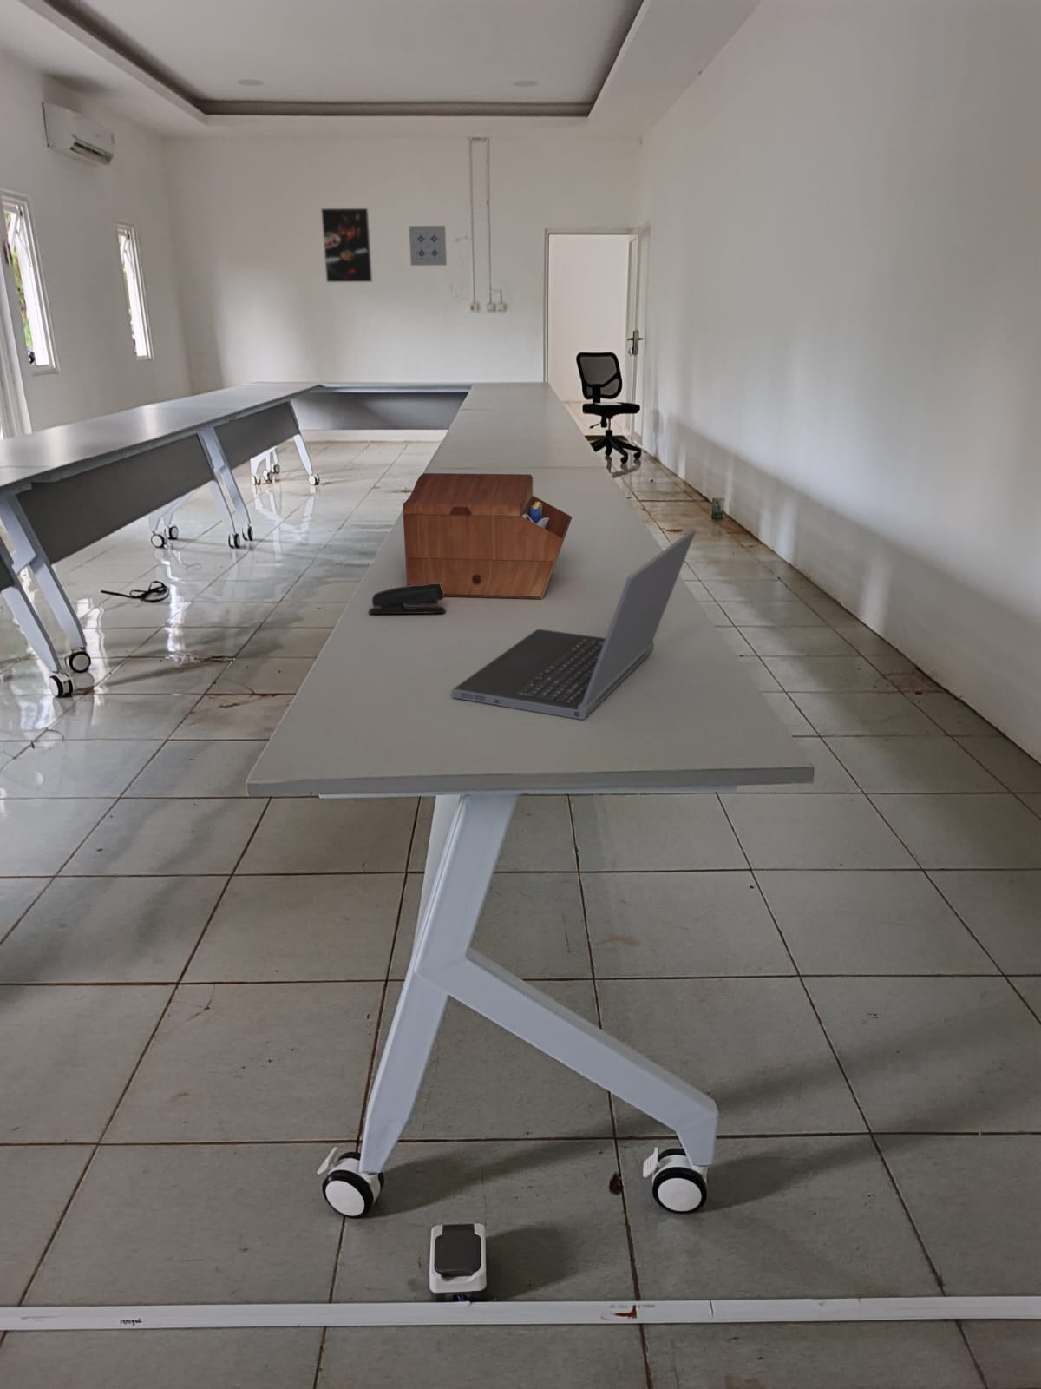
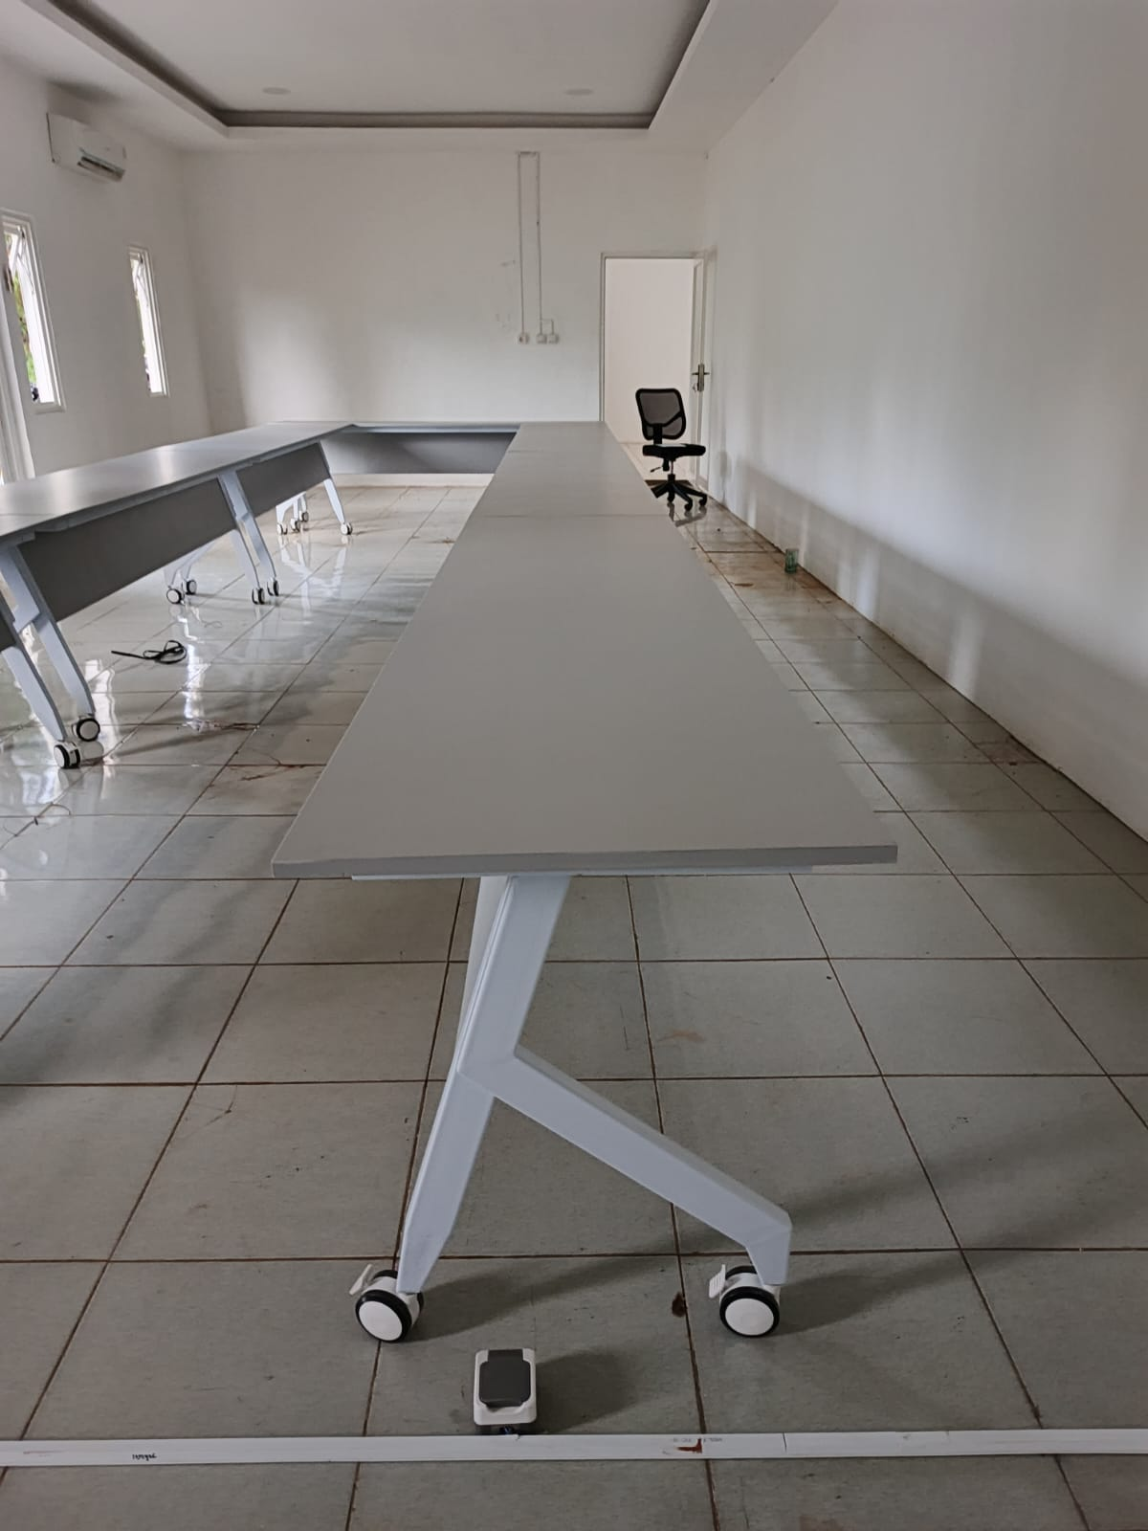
- sewing box (491, 533)
- laptop computer (575, 633)
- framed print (347, 246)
- stapler (406, 597)
- wall art (428, 246)
